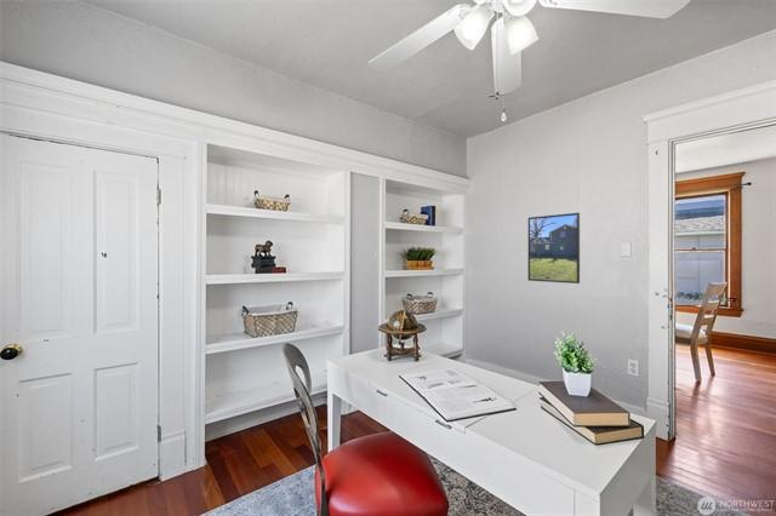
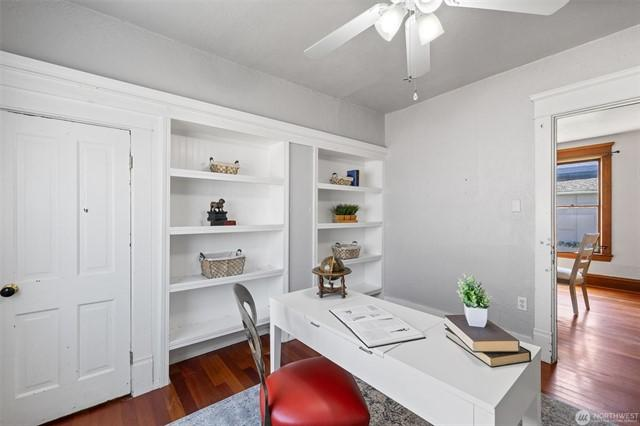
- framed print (552, 248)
